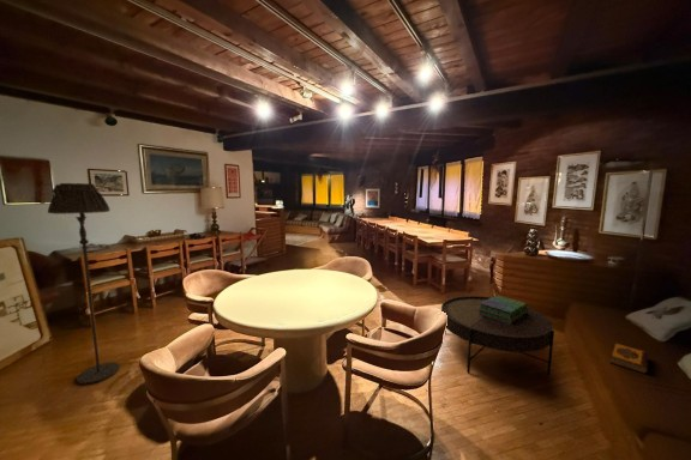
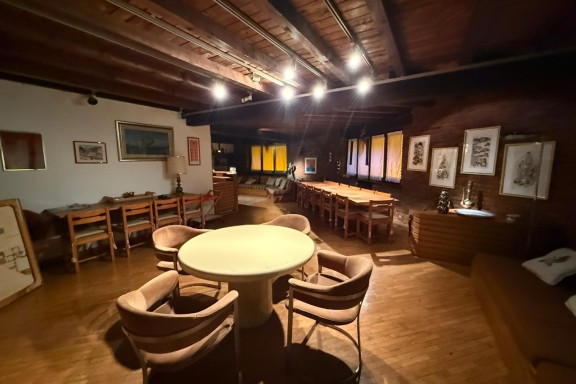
- coffee table (491, 332)
- stack of books (503, 308)
- floor lamp (88, 282)
- hardback book (629, 357)
